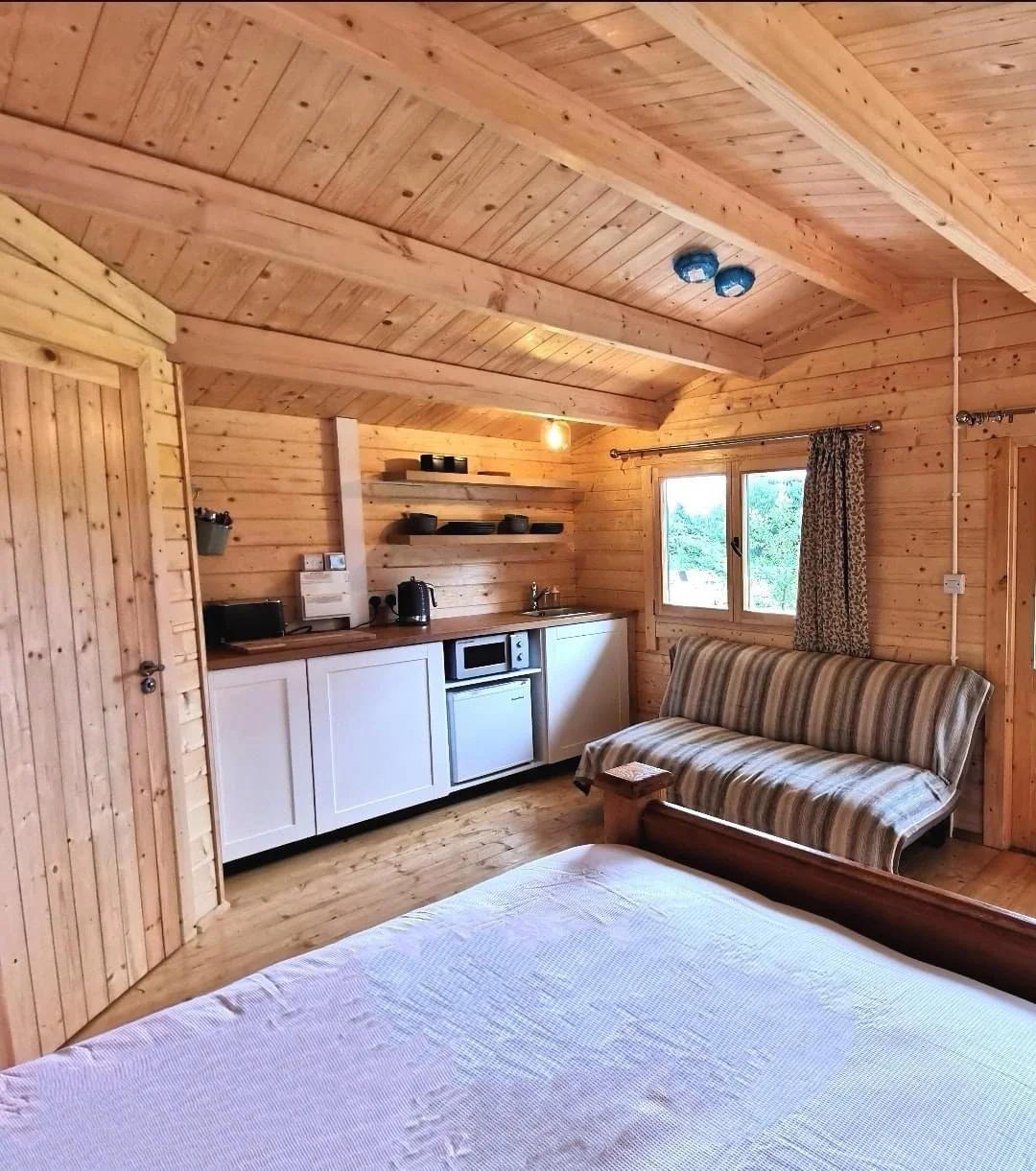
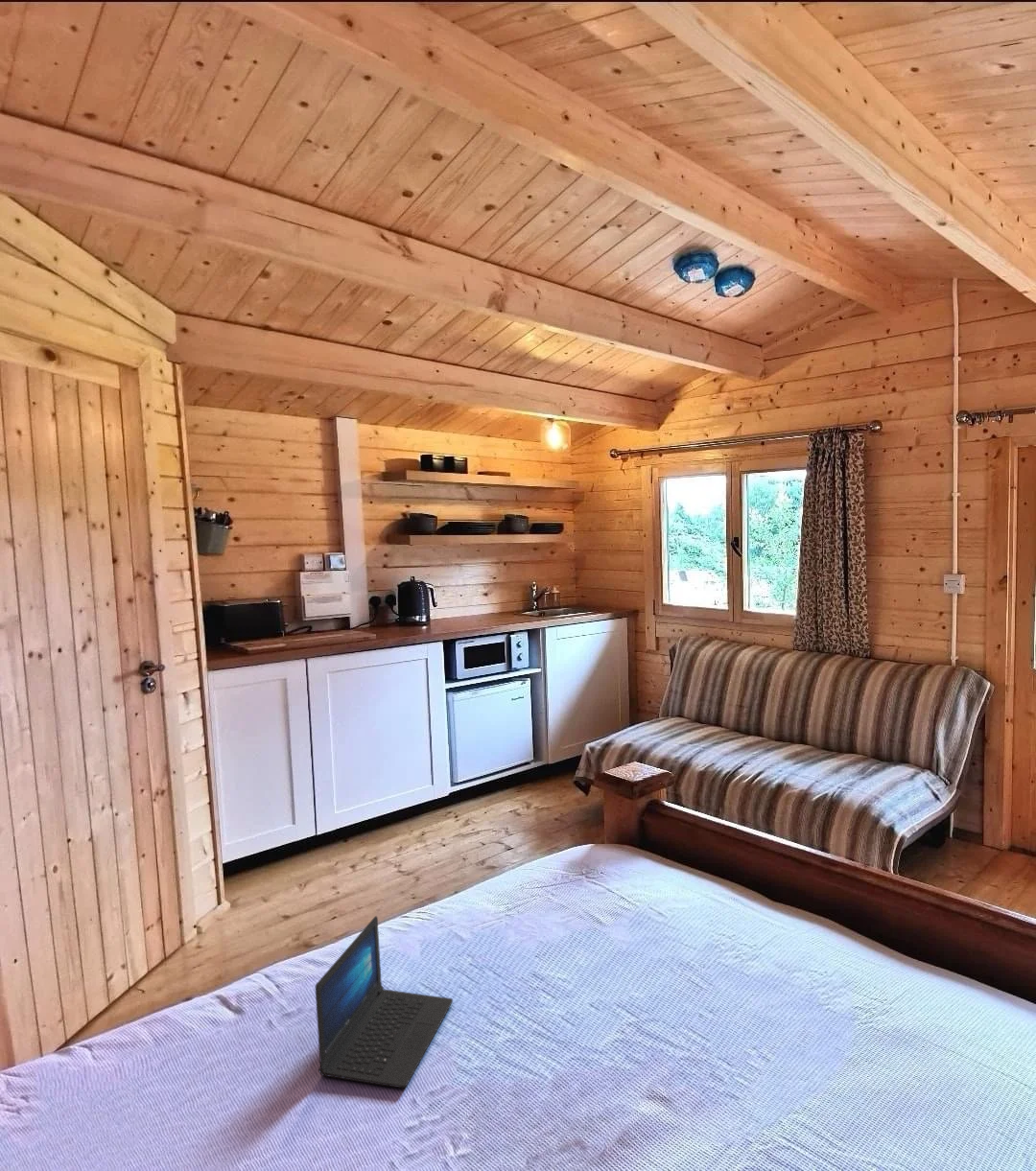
+ laptop (387, 994)
